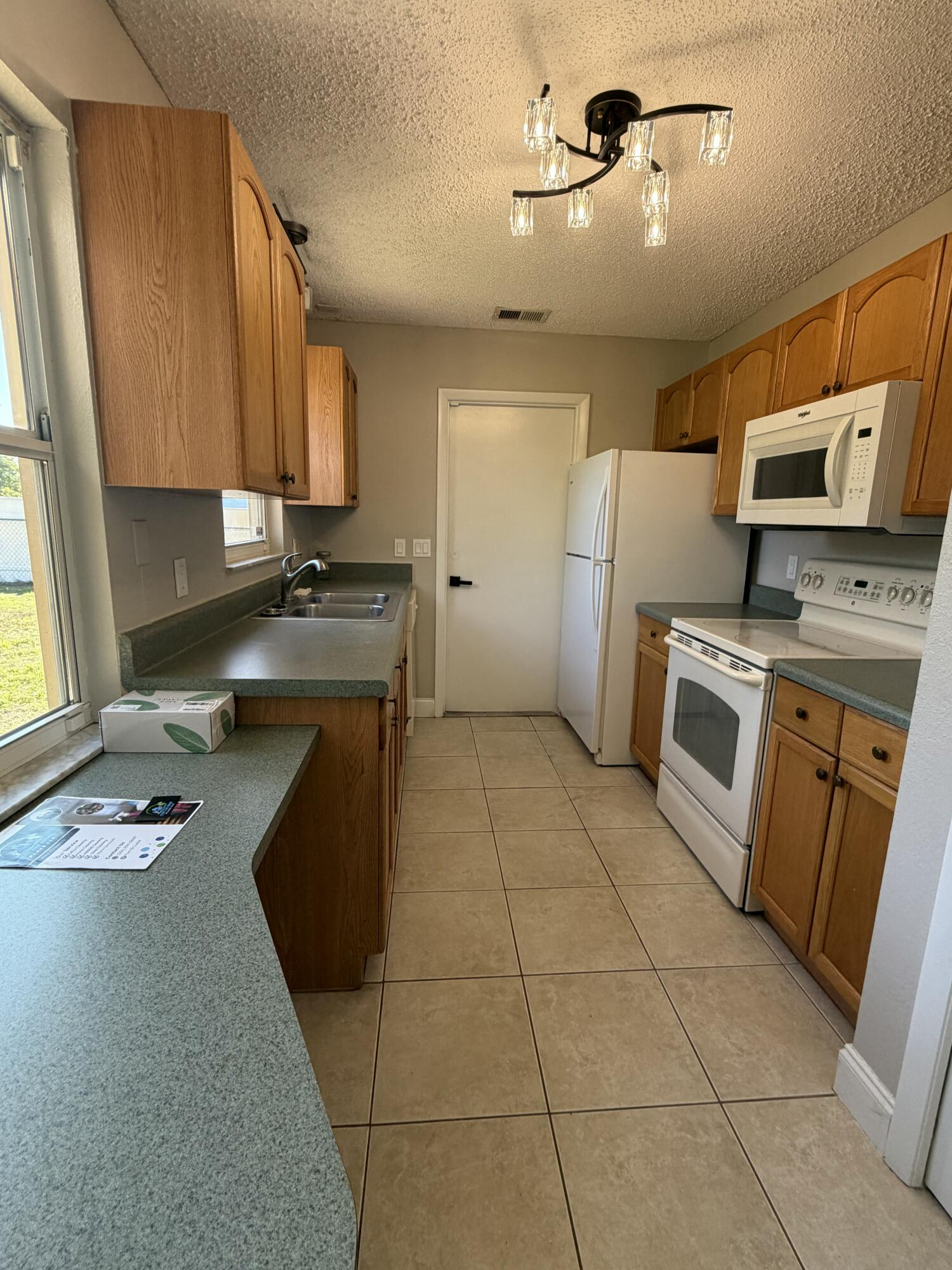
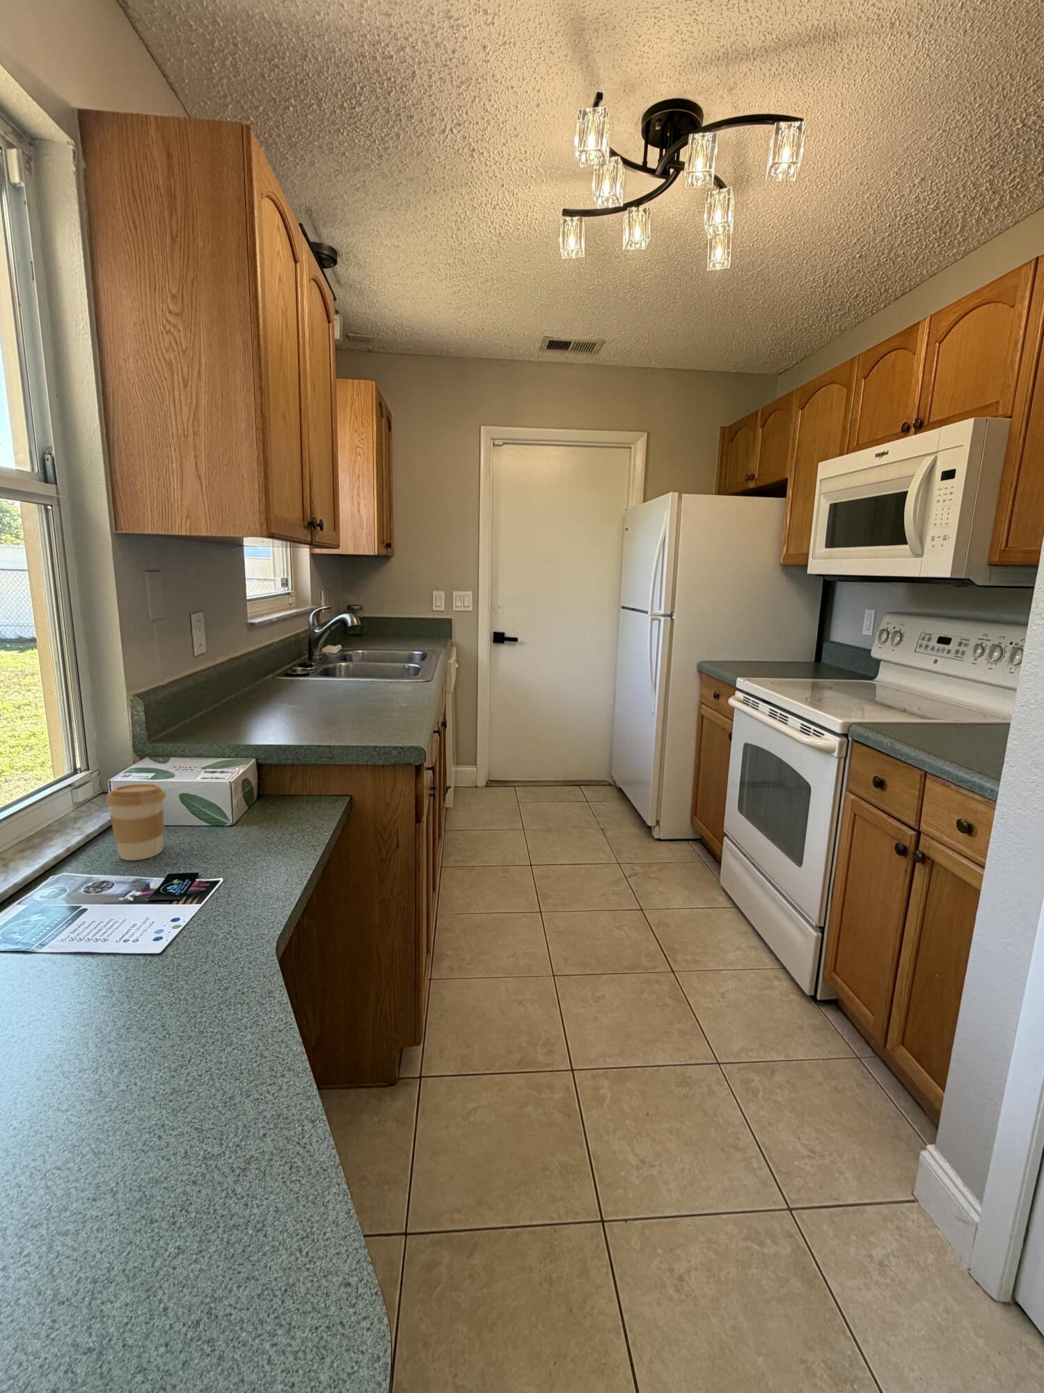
+ coffee cup (138, 819)
